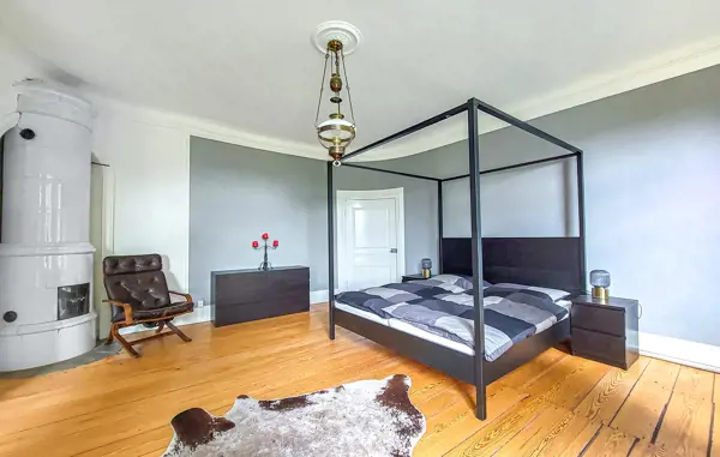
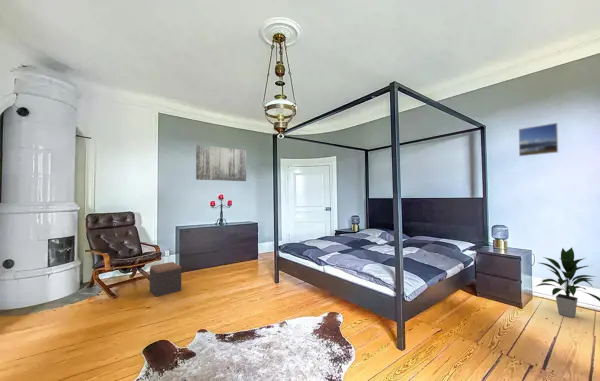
+ footstool (165, 277)
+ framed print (537, 140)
+ wall art (222, 164)
+ indoor plant (569, 282)
